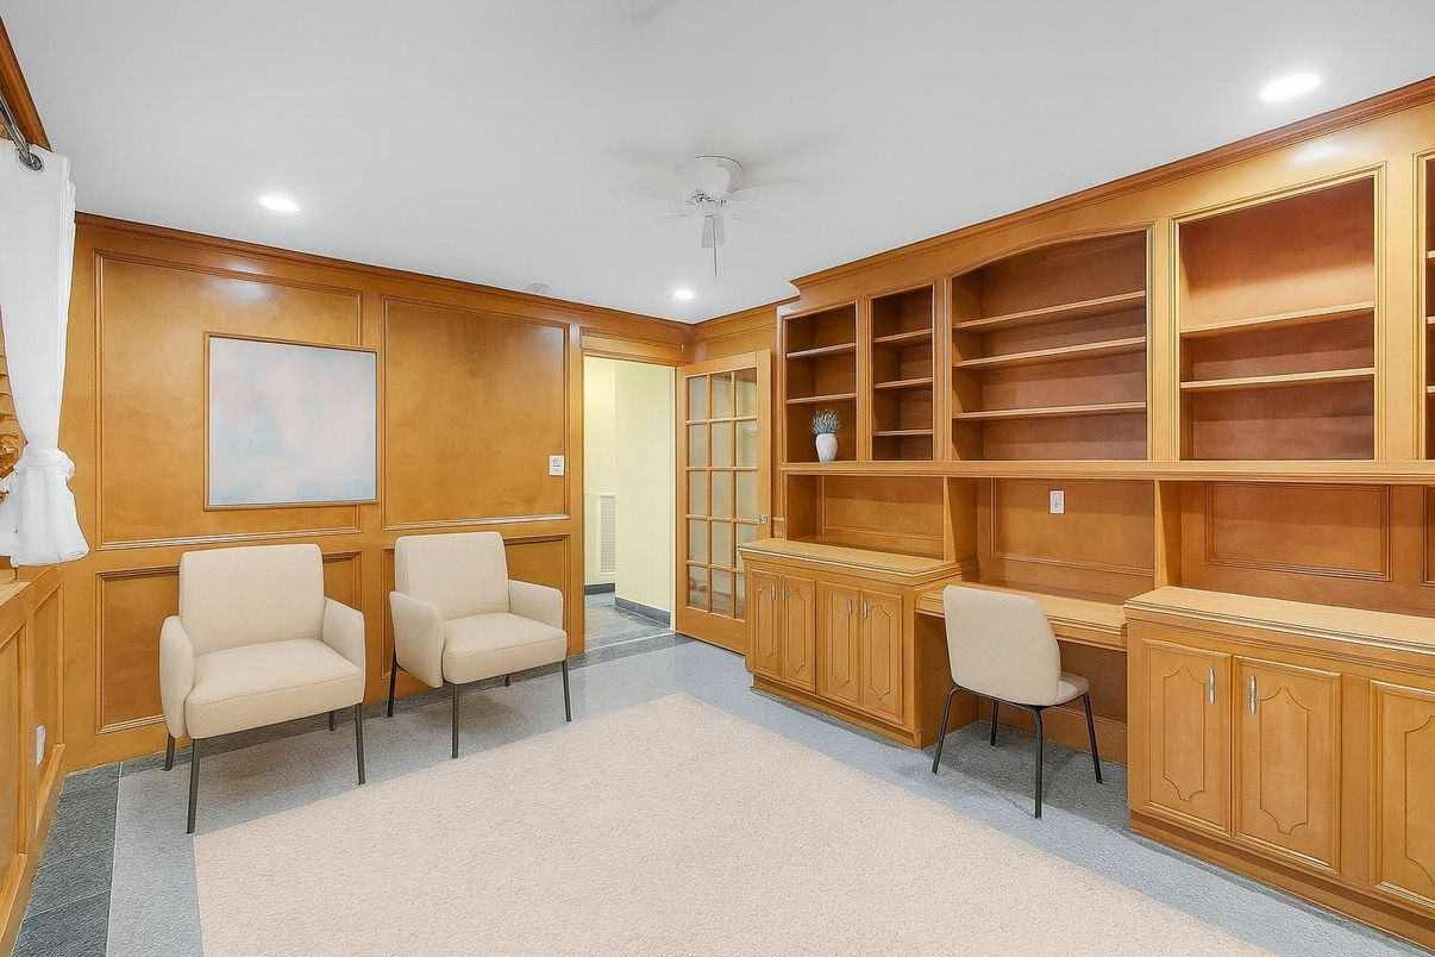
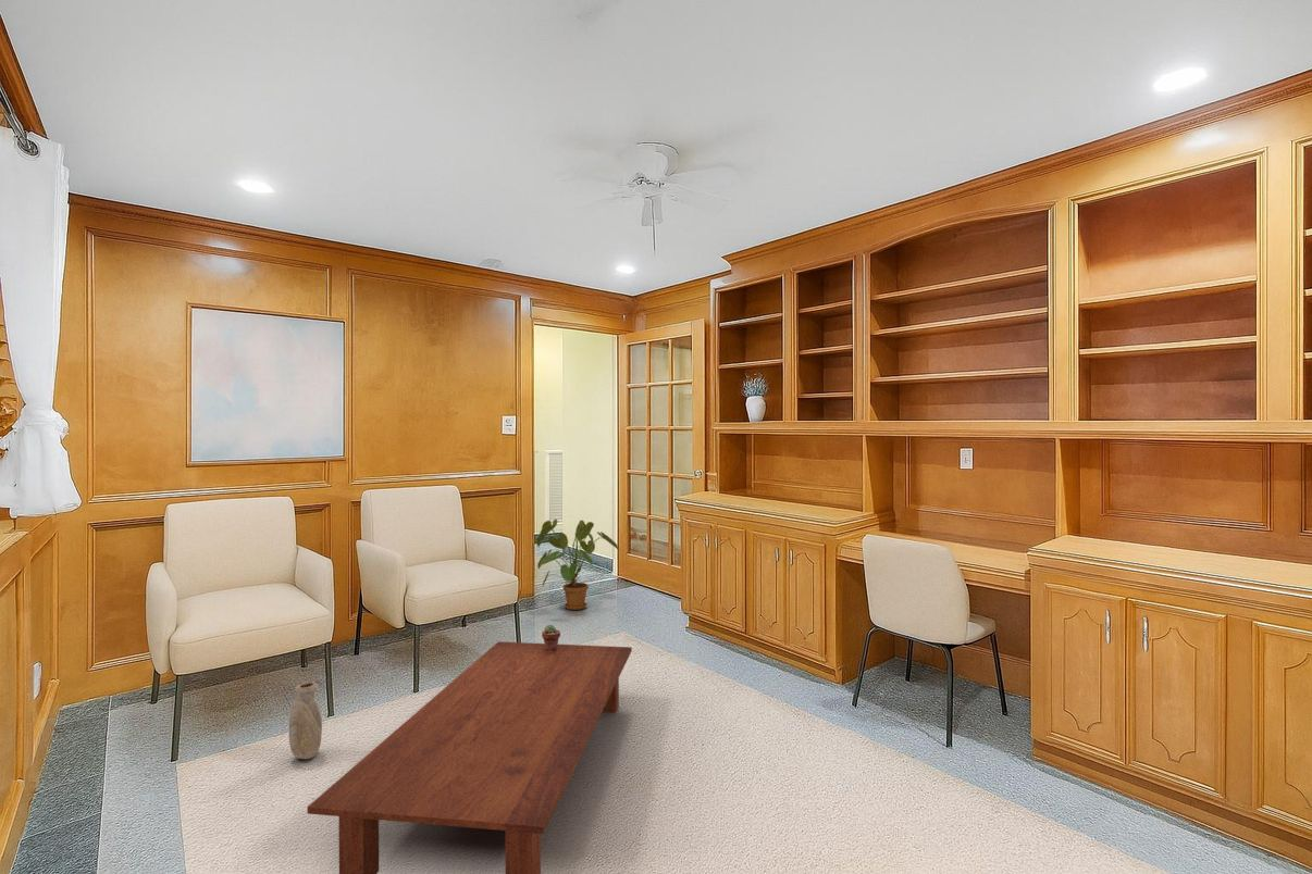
+ house plant (574, 561)
+ potted succulent (550, 636)
+ coffee table (513, 739)
+ vase (306, 721)
